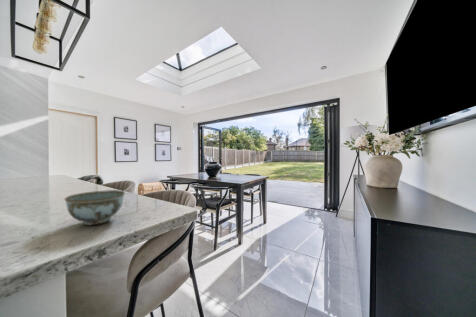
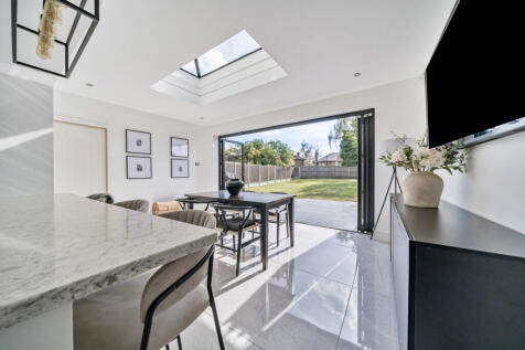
- bowl (97, 208)
